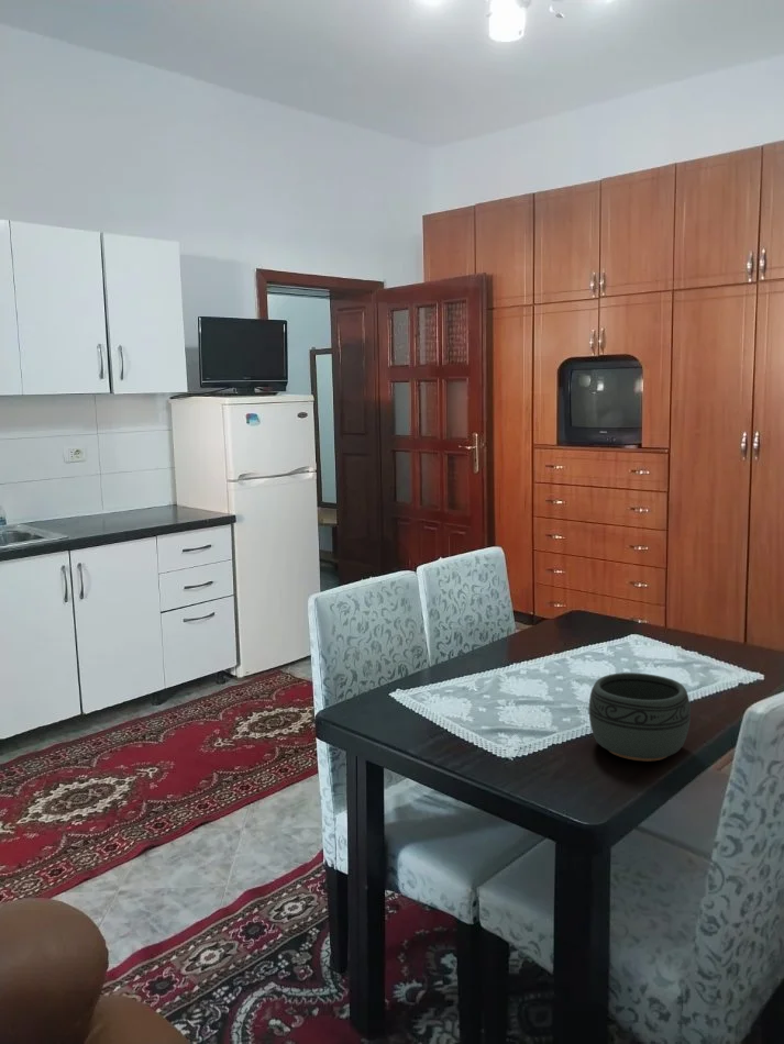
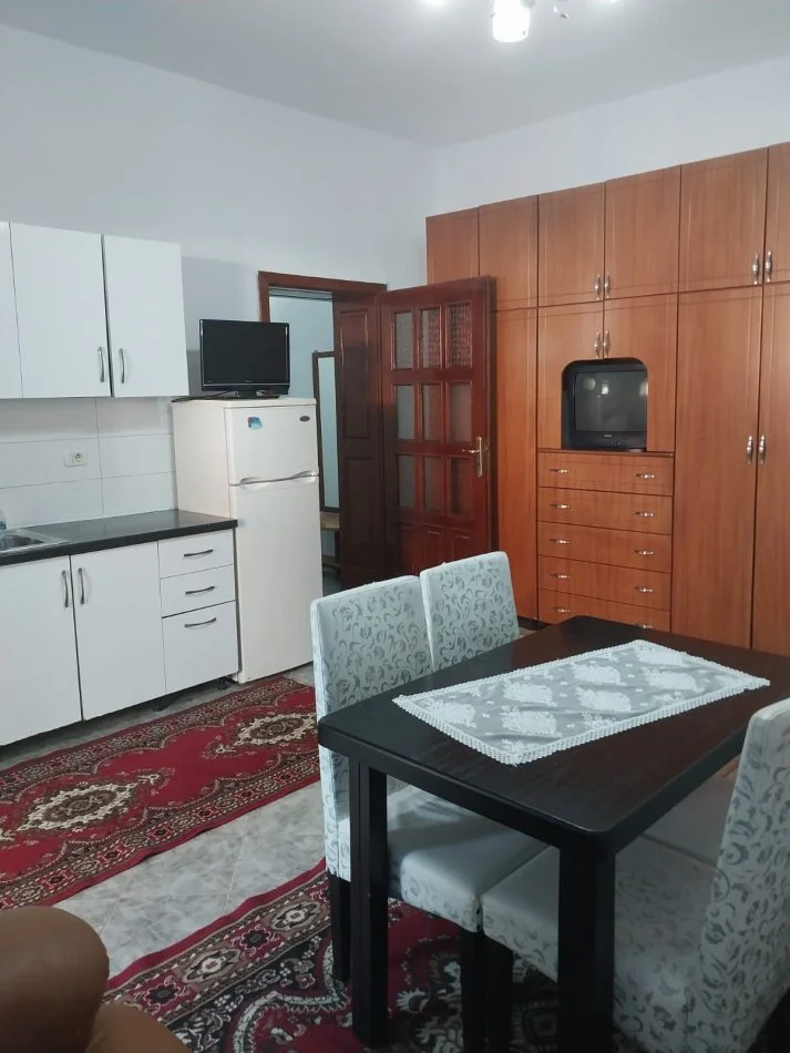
- bowl (639, 717)
